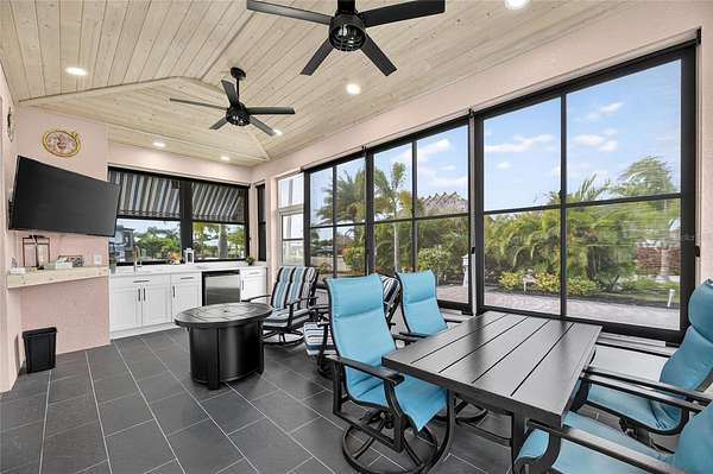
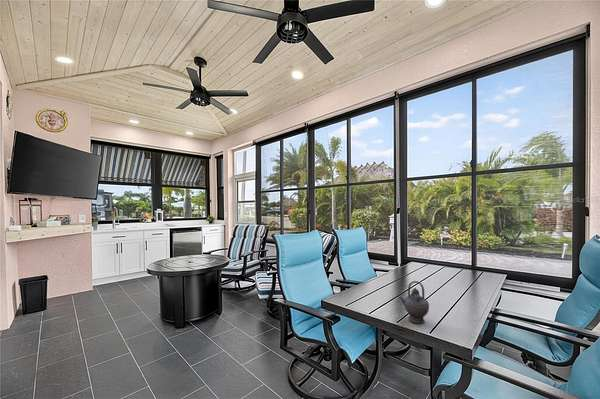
+ teapot (413, 300)
